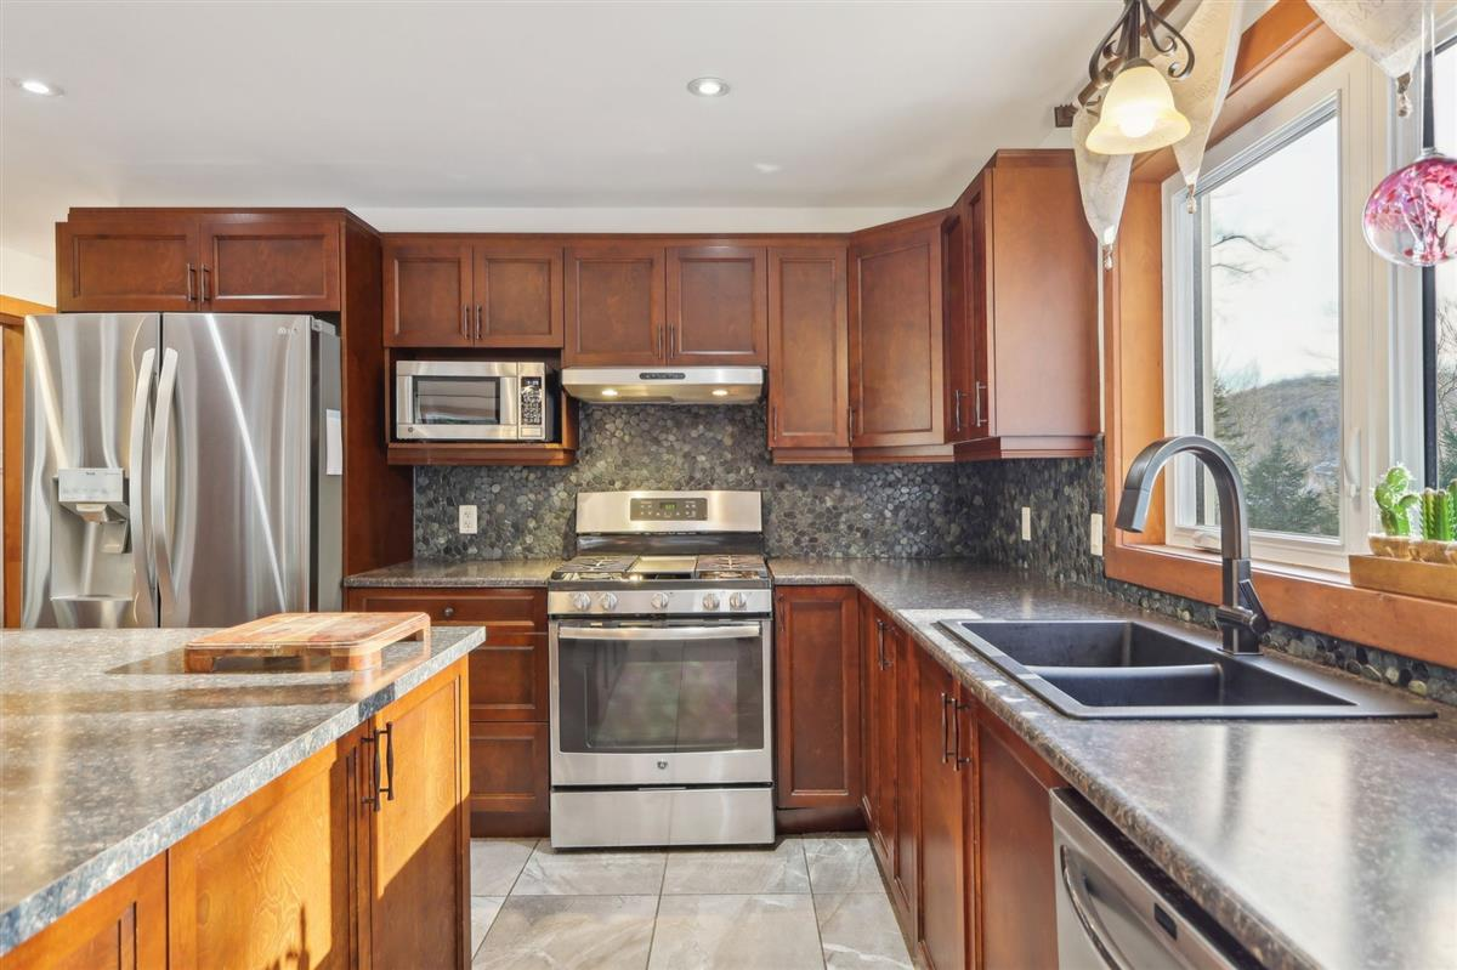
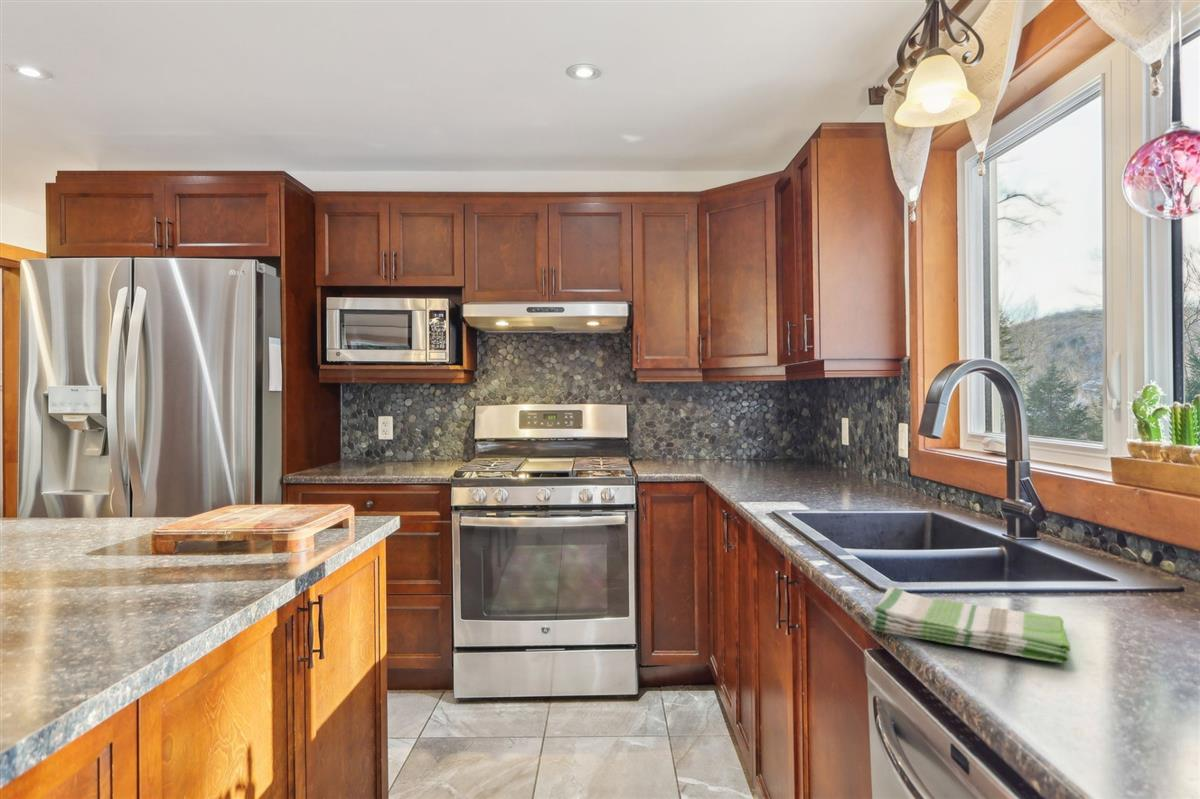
+ dish towel (966, 617)
